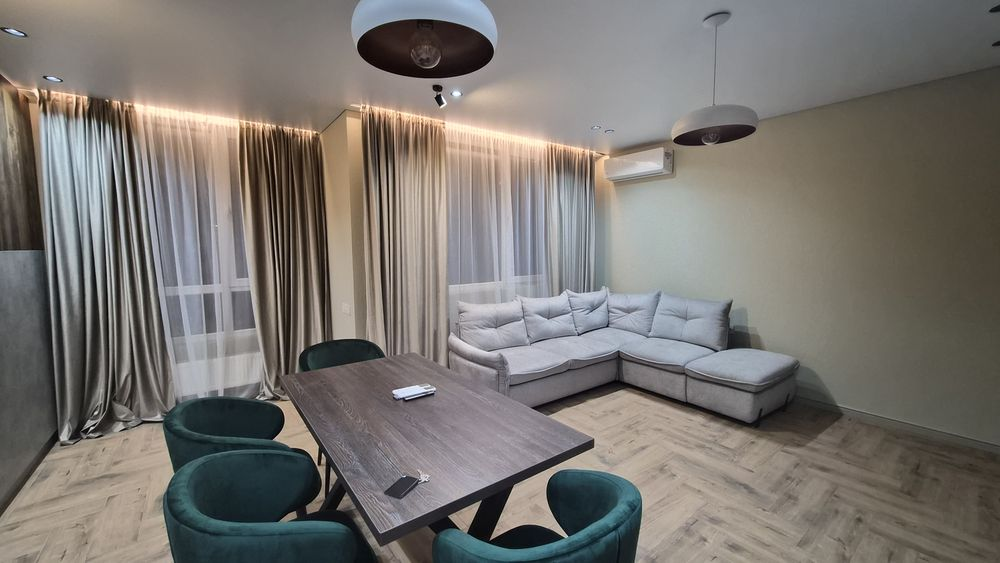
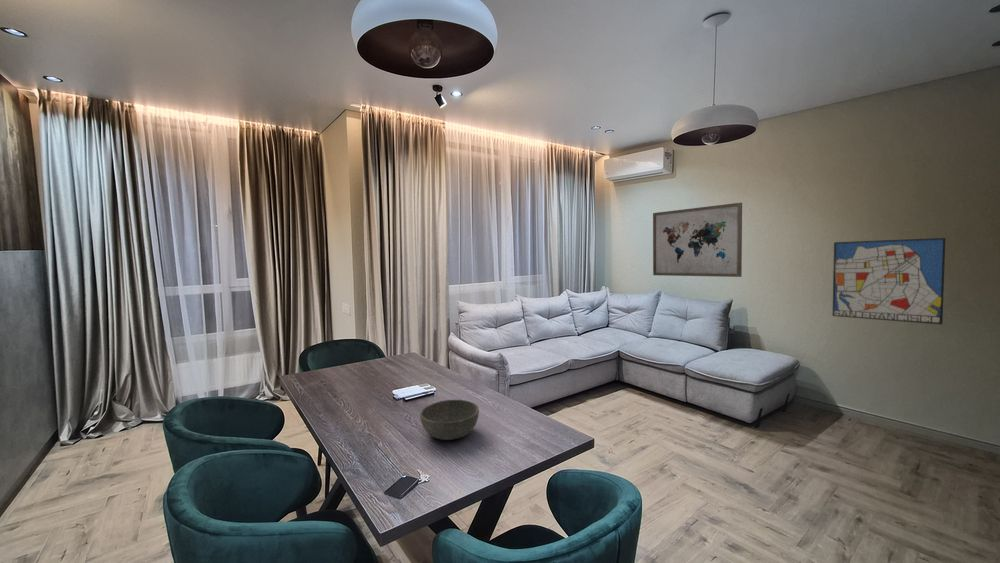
+ wall art (693, 242)
+ bowl (450, 421)
+ wall art (884, 280)
